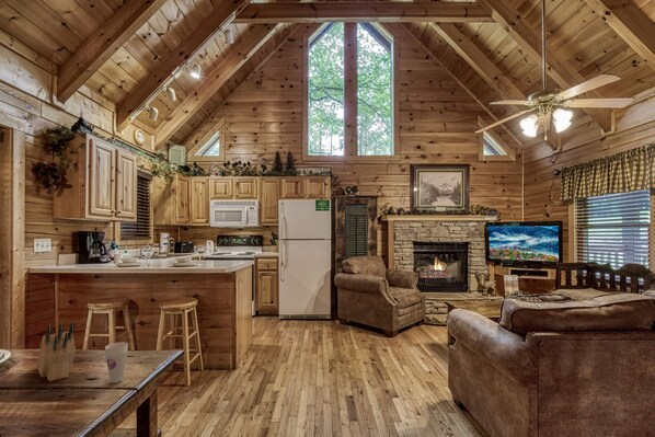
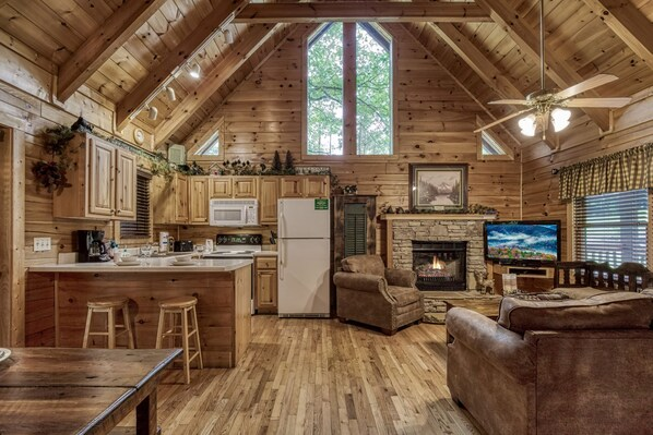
- cup (116, 363)
- knife block (56, 345)
